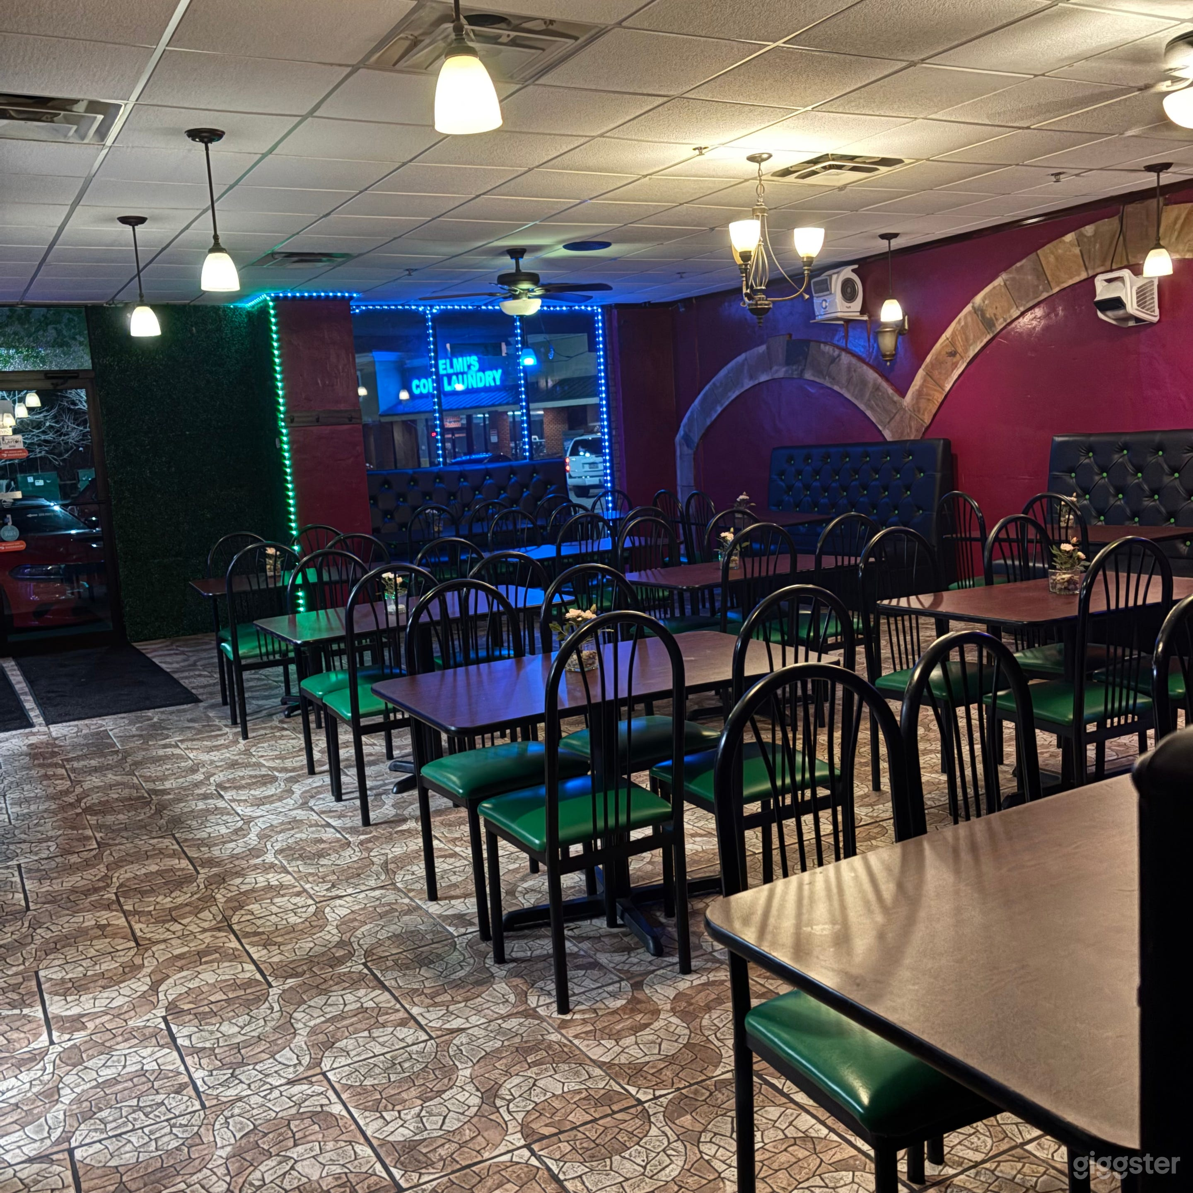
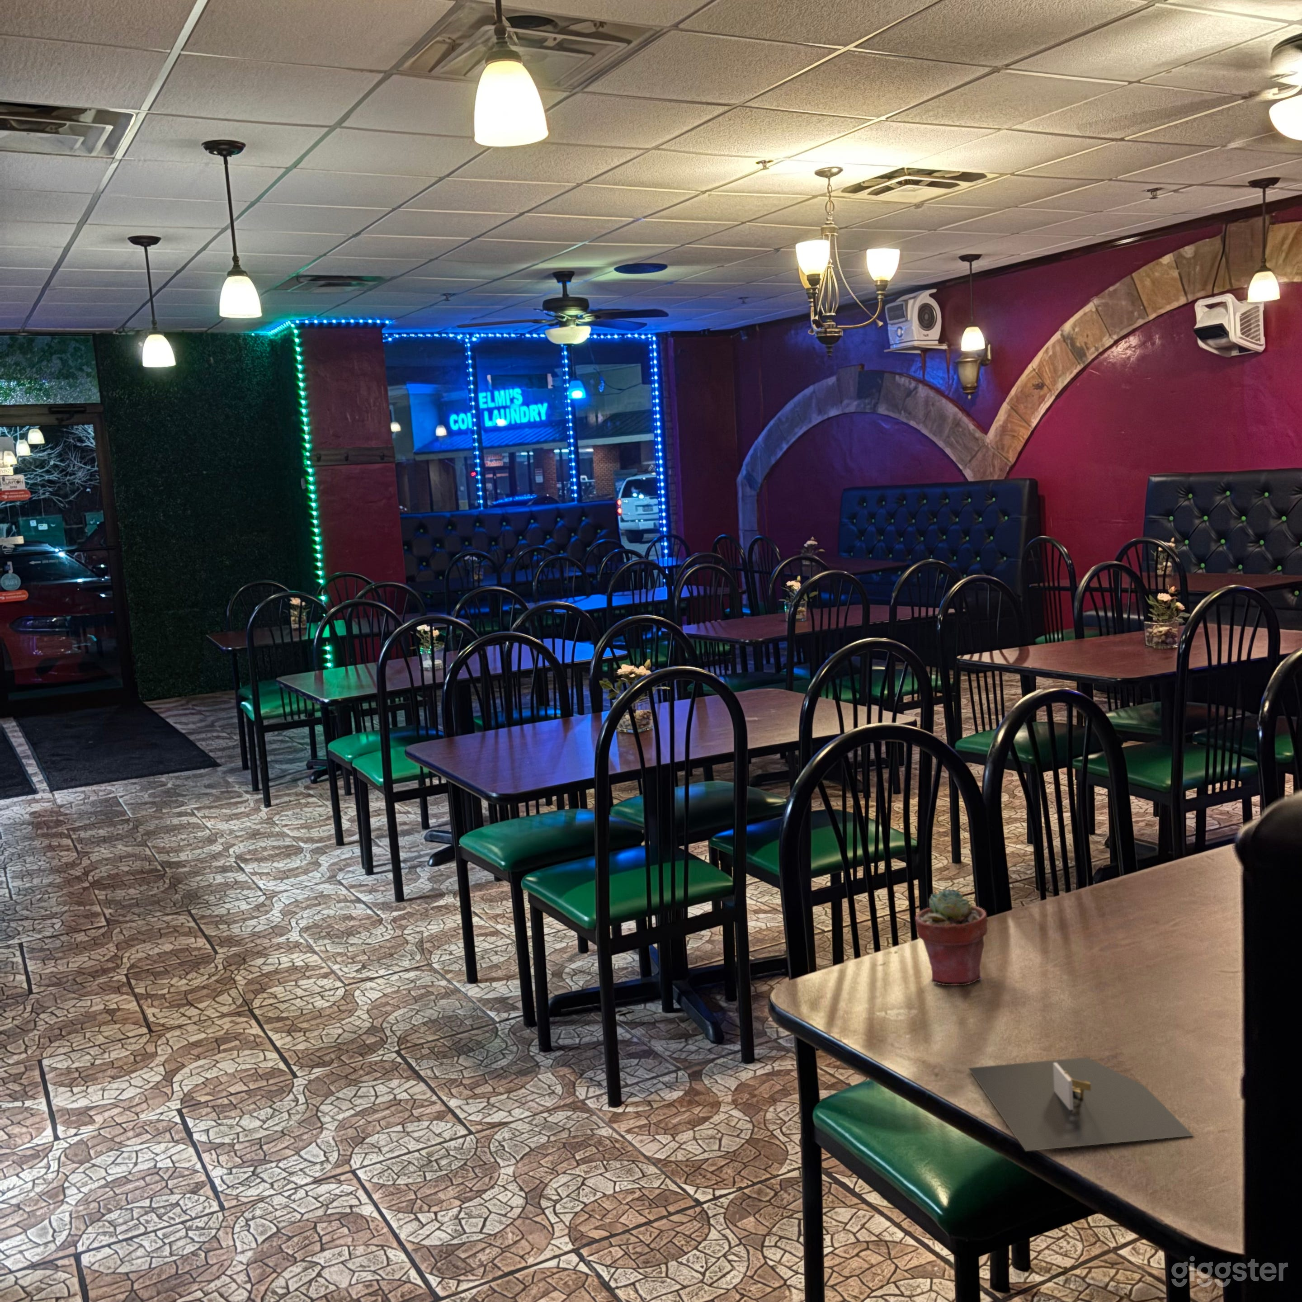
+ napkin holder (1072, 1085)
+ potted succulent (951, 932)
